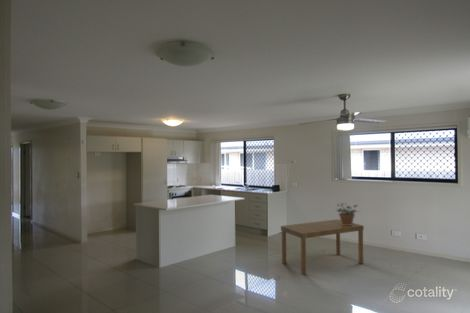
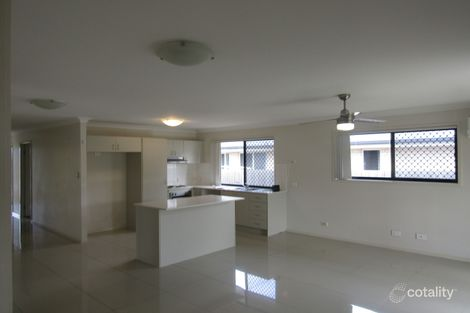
- dining table (318, 236)
- potted plant (348, 214)
